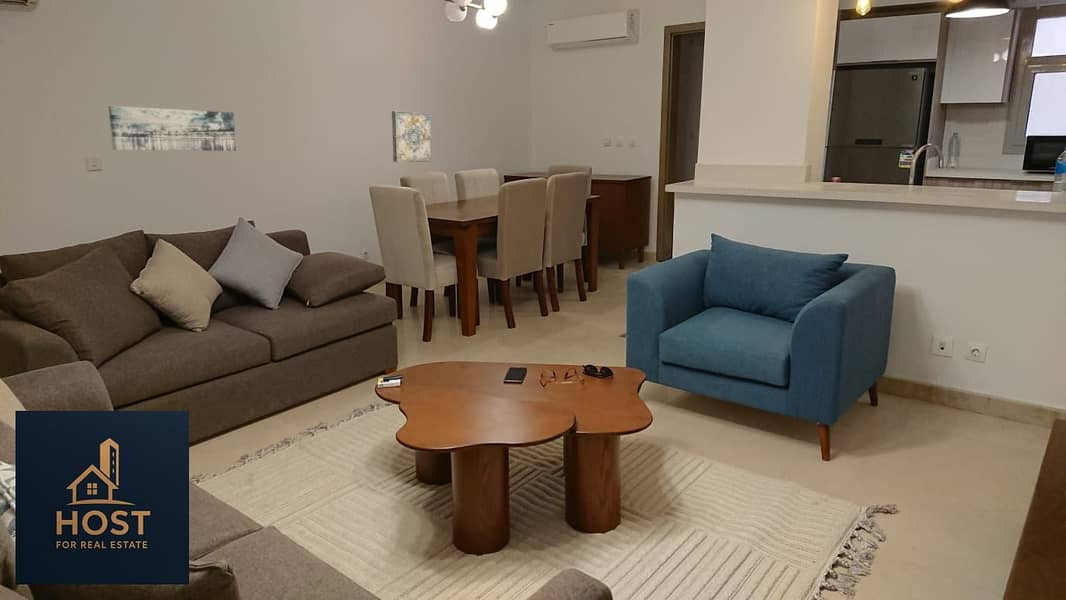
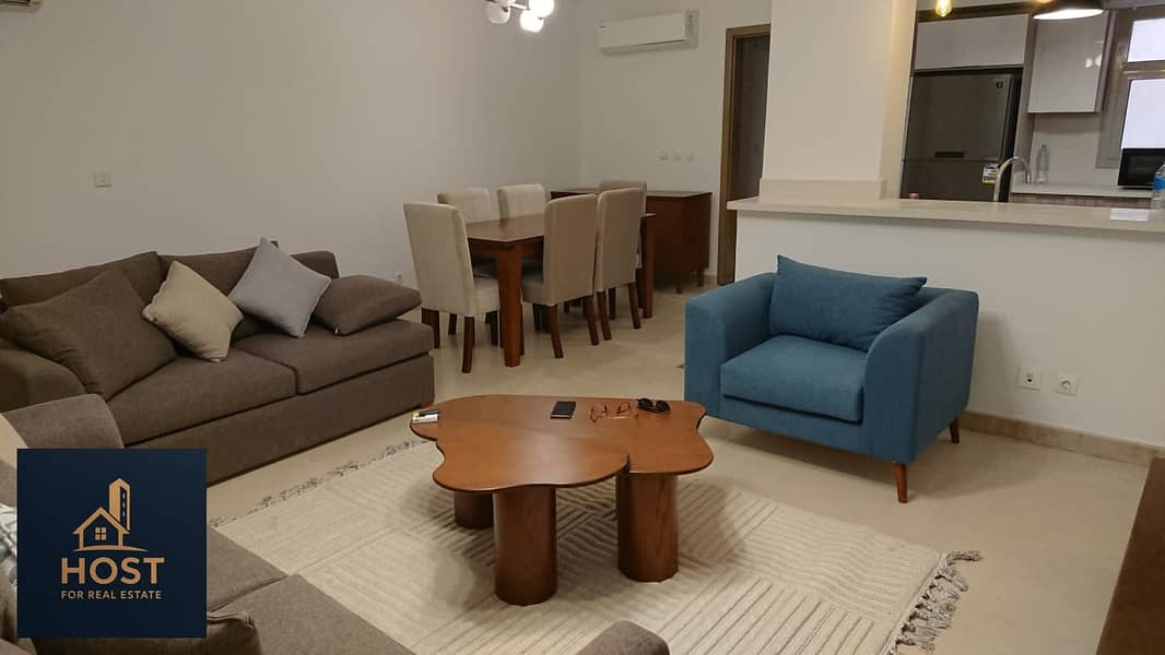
- wall art (412, 137)
- wall art (176, 130)
